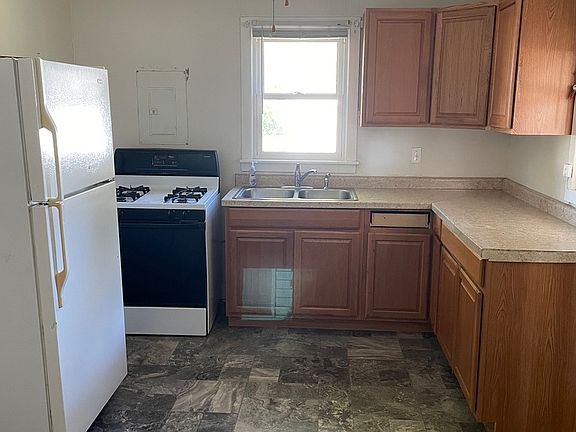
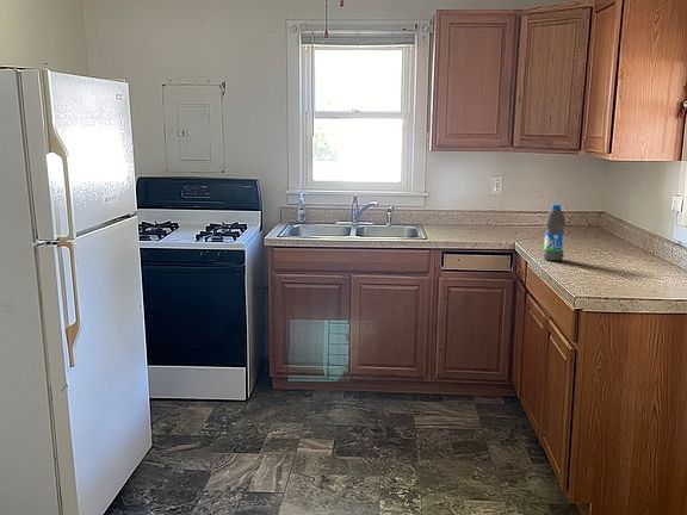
+ water bottle (555, 231)
